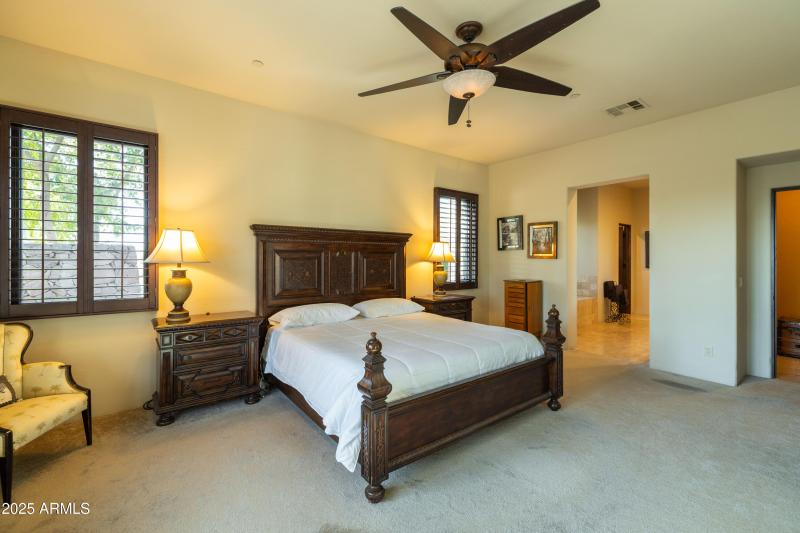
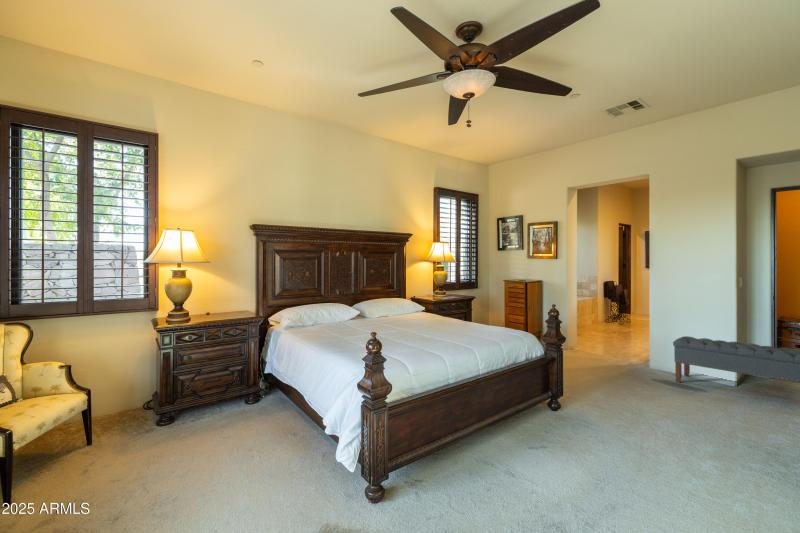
+ bench (740, 367)
